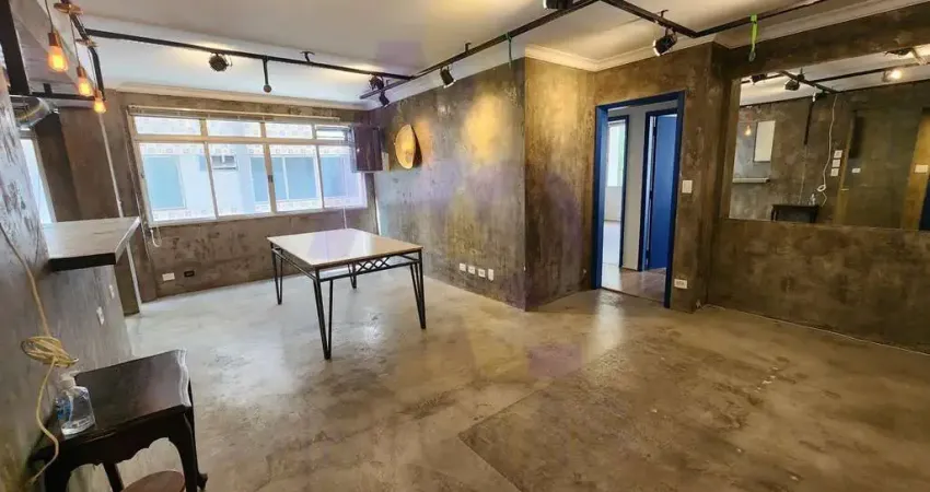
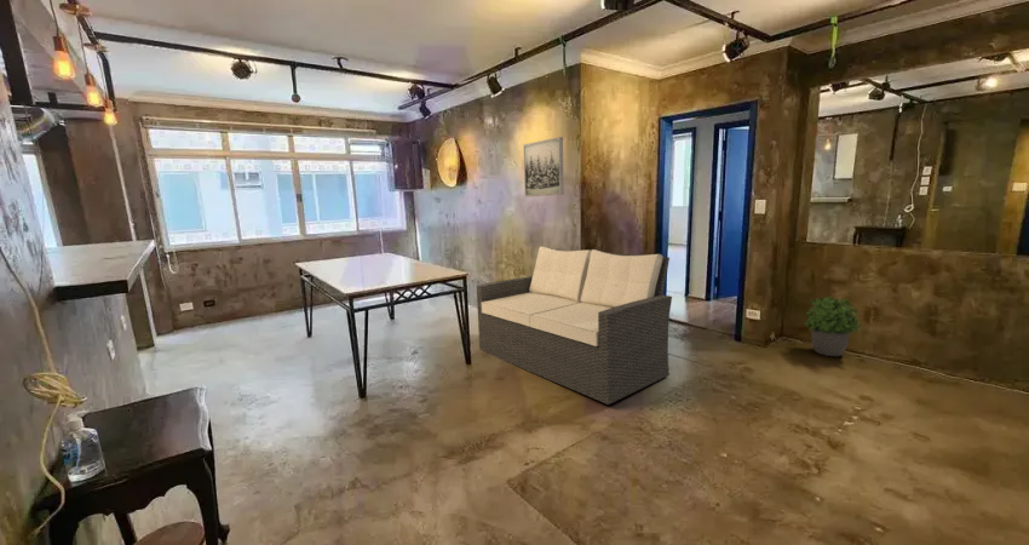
+ potted plant (830, 325)
+ wall art (542, 168)
+ loveseat (568, 306)
